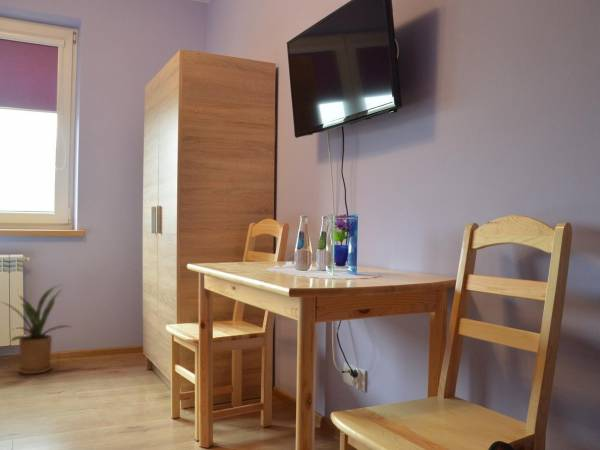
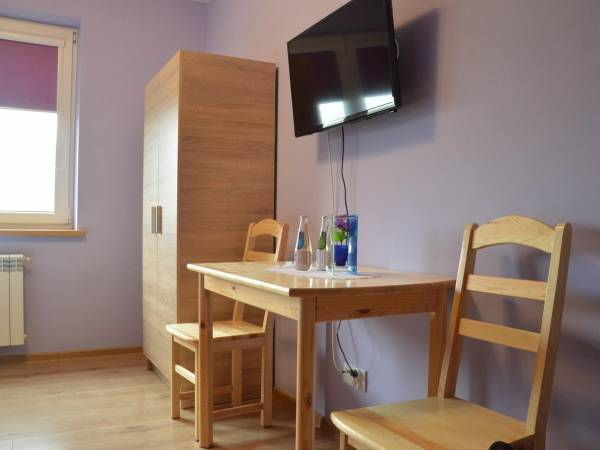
- house plant (33, 327)
